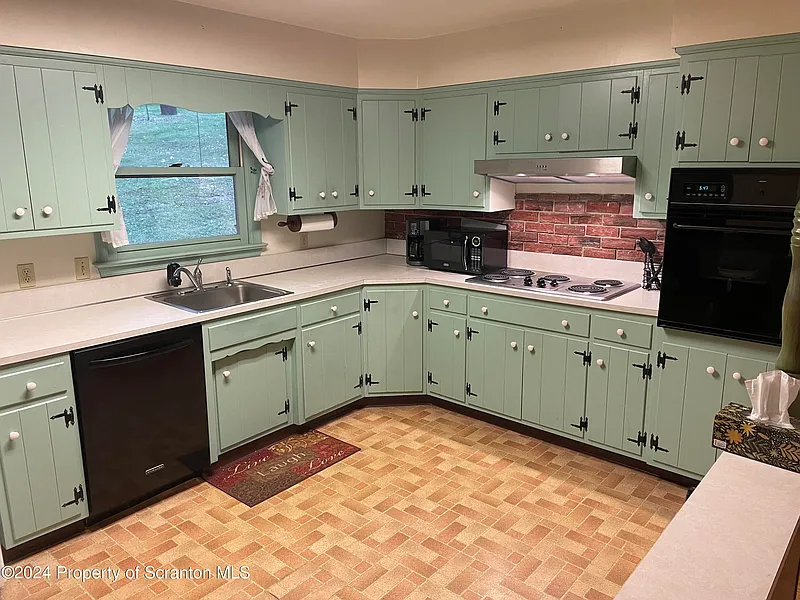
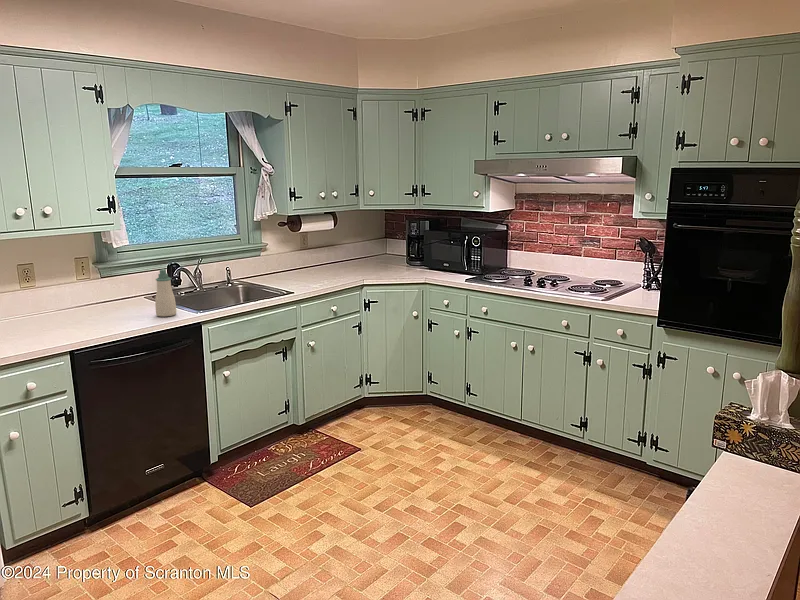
+ soap bottle (164, 292)
